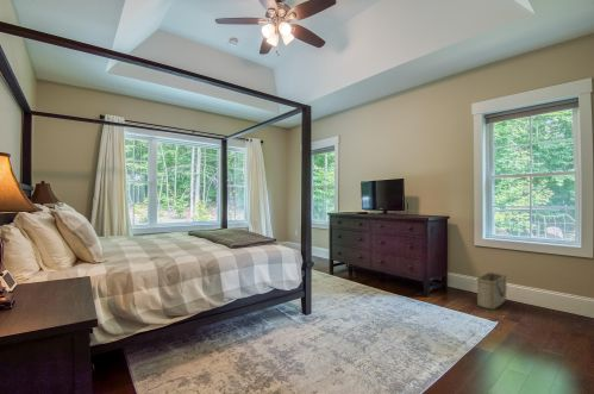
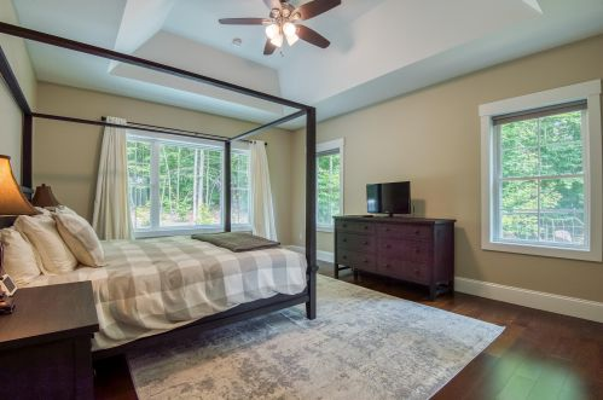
- basket (492, 289)
